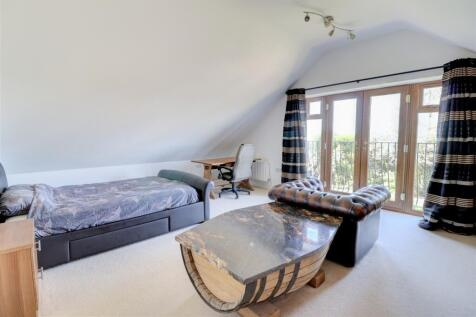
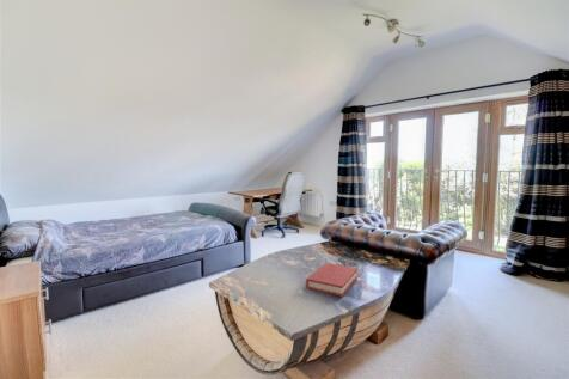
+ hardback book (332, 277)
